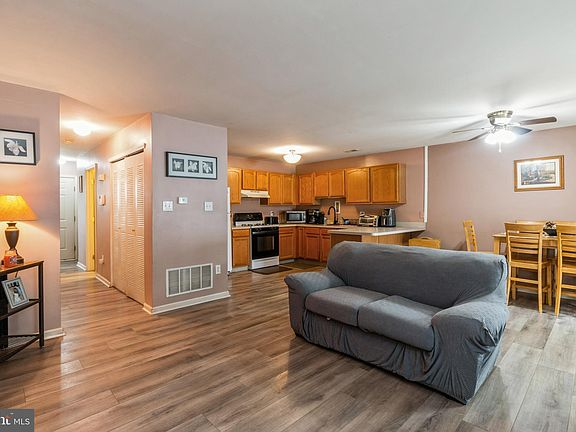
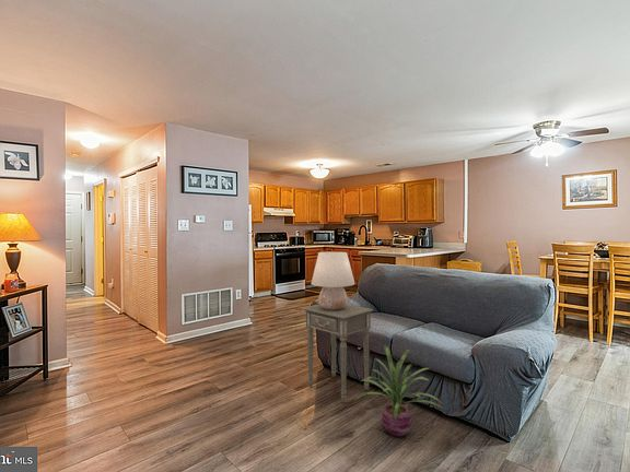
+ table lamp (332, 280)
+ decorative plant (398, 389)
+ side table (335, 349)
